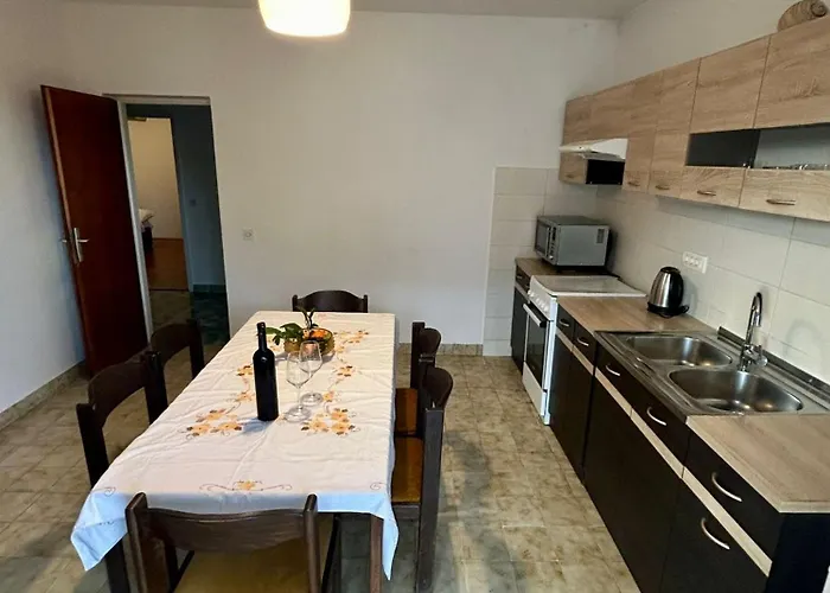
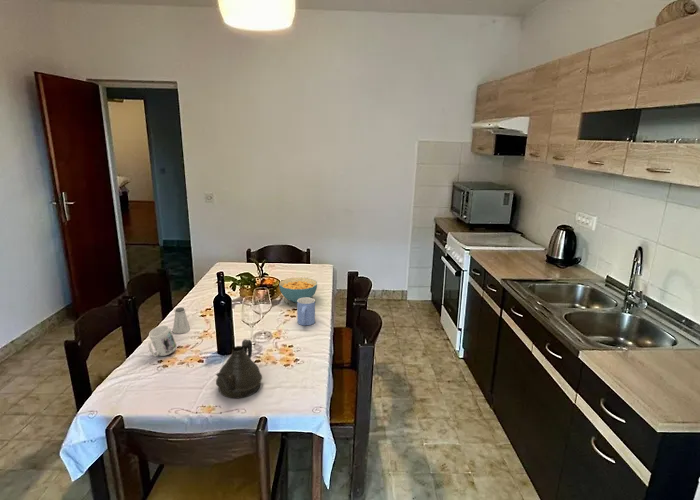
+ mug (304, 312)
+ cereal bowl (298, 292)
+ teapot (234, 372)
+ mug (162, 341)
+ saltshaker (180, 319)
